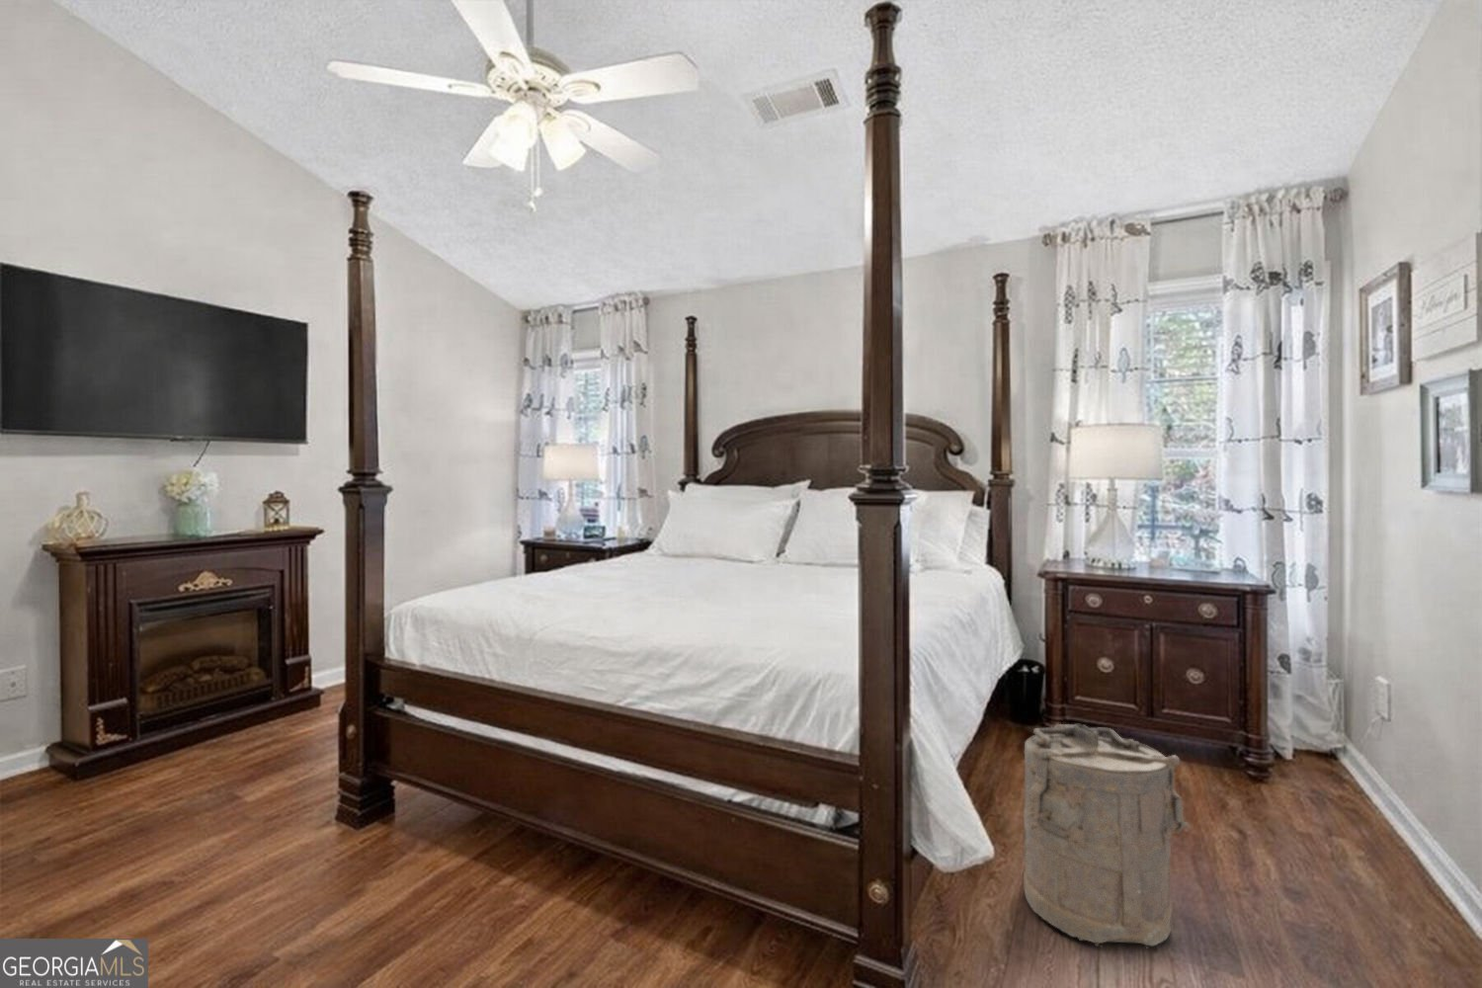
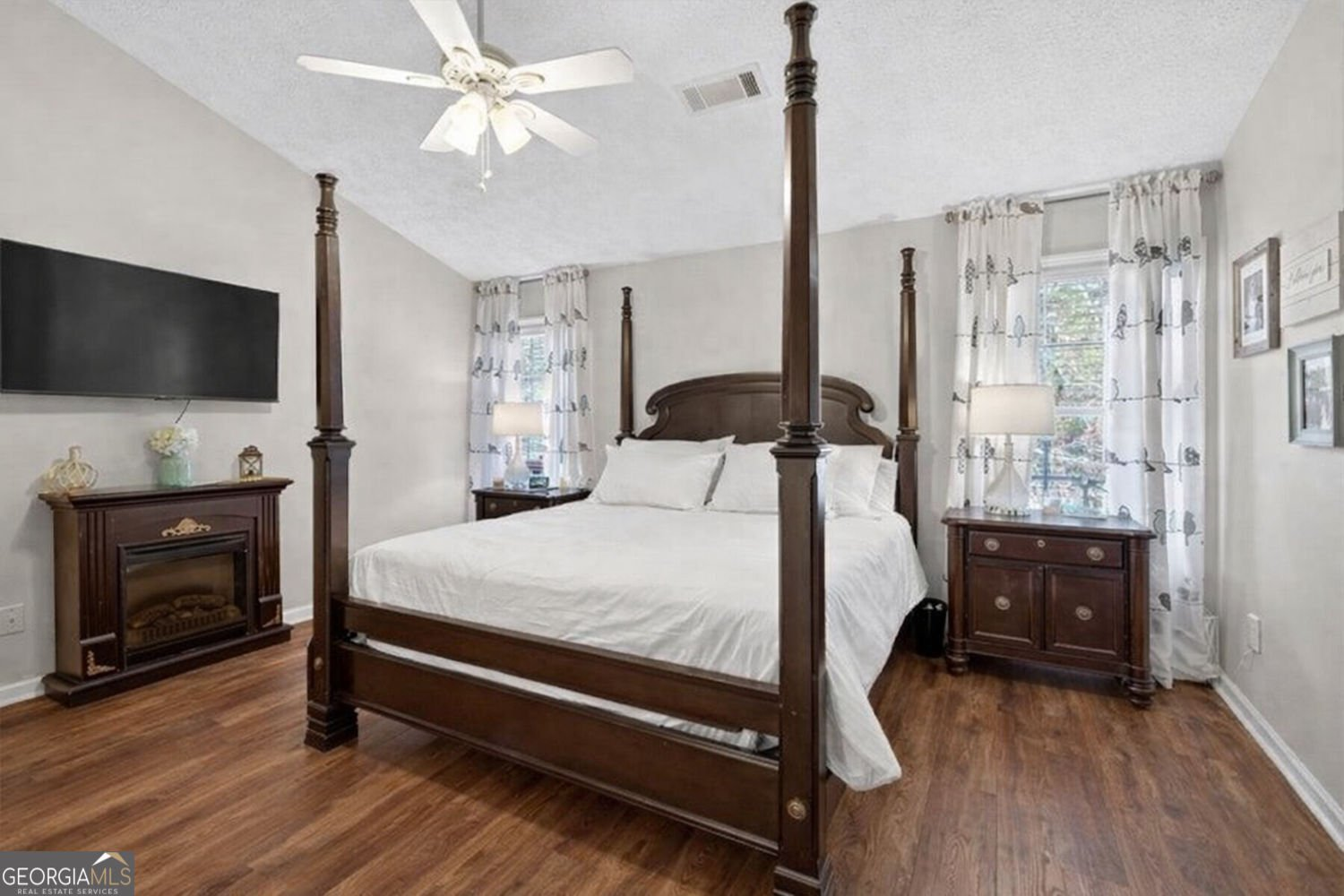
- laundry hamper (1100, 821)
